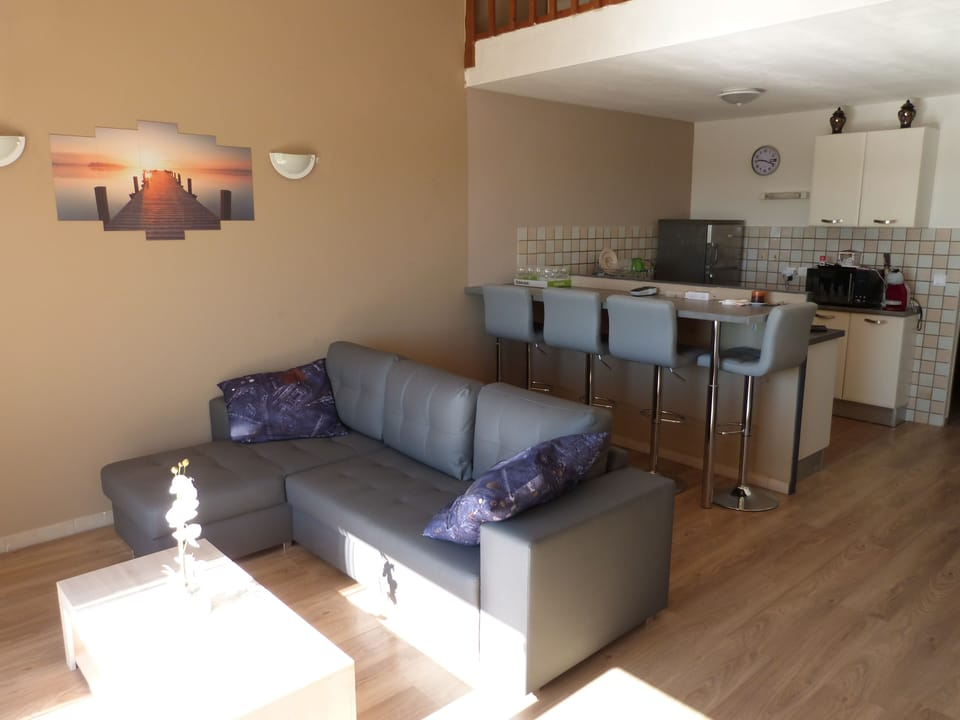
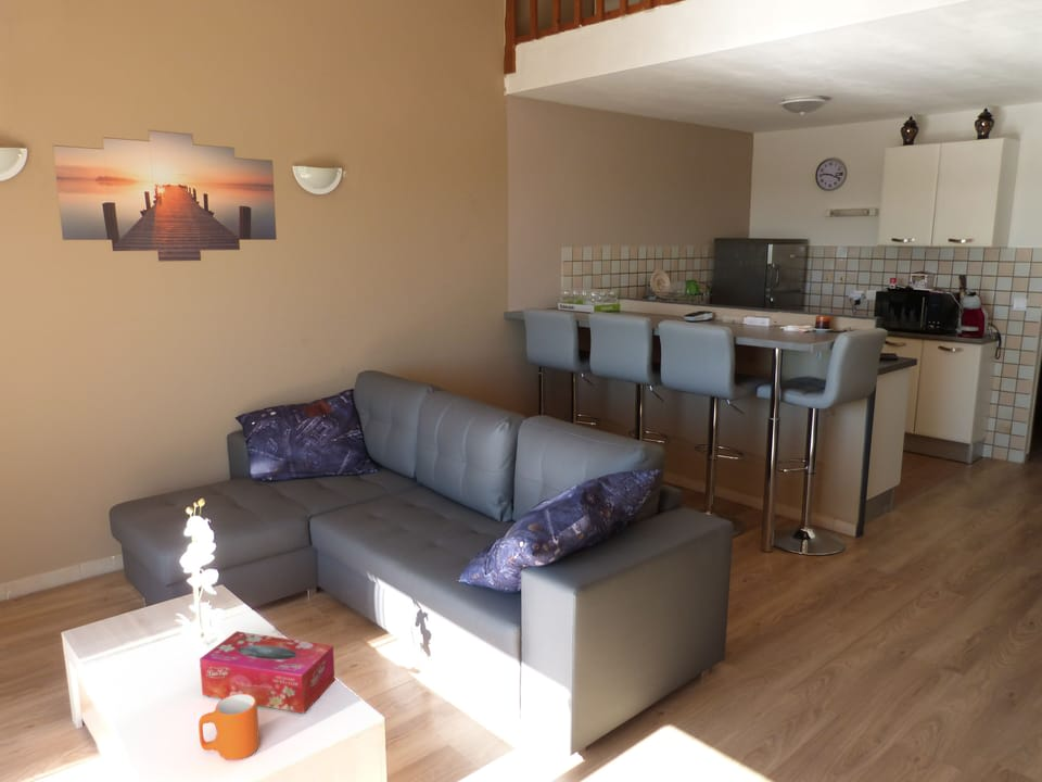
+ mug (230, 730)
+ tissue box (268, 670)
